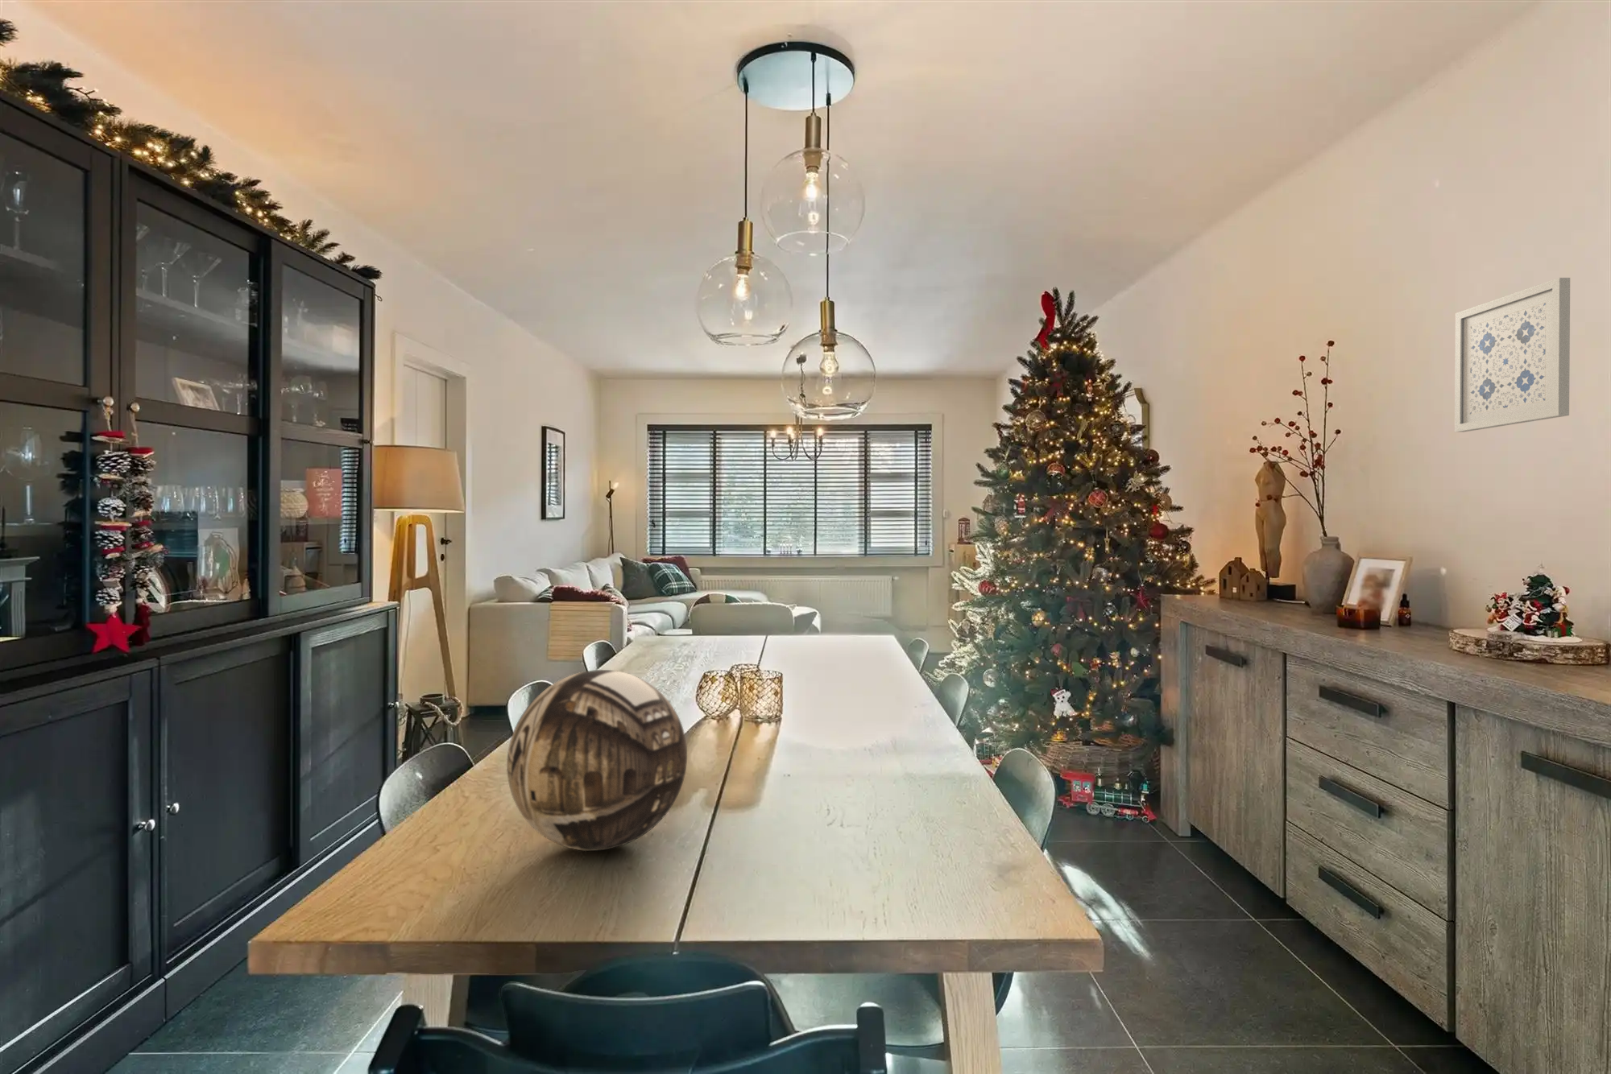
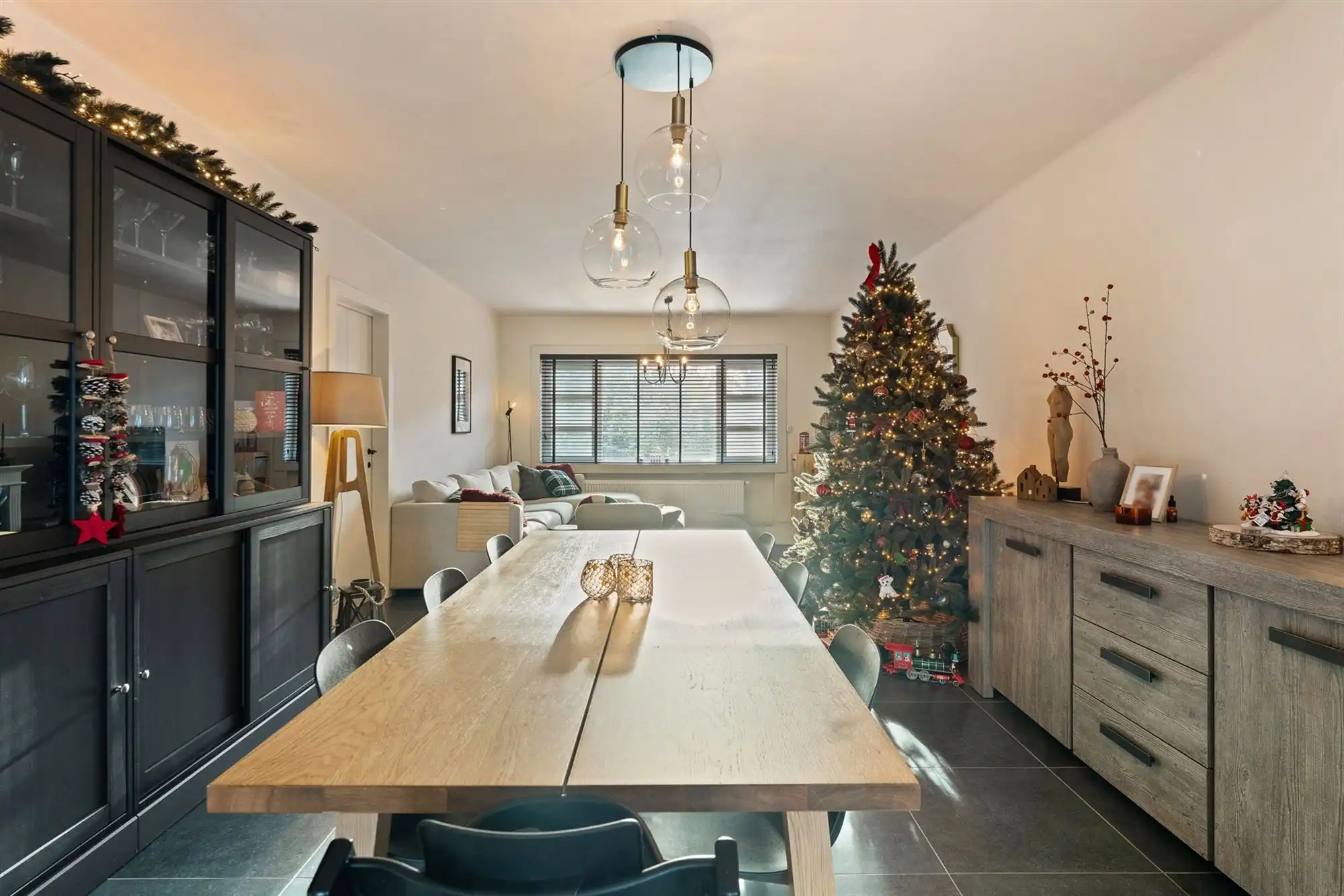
- wall art (1508, 360)
- decorative bowl (598, 758)
